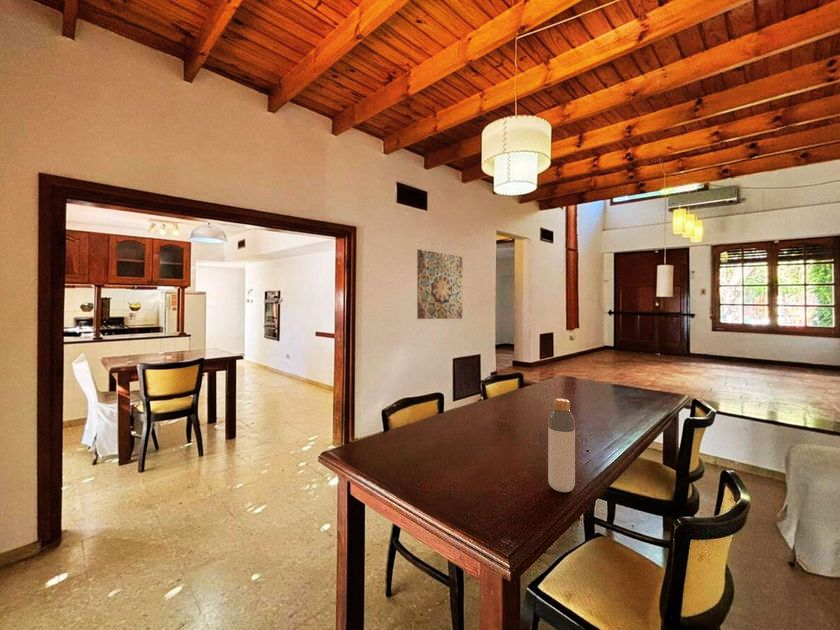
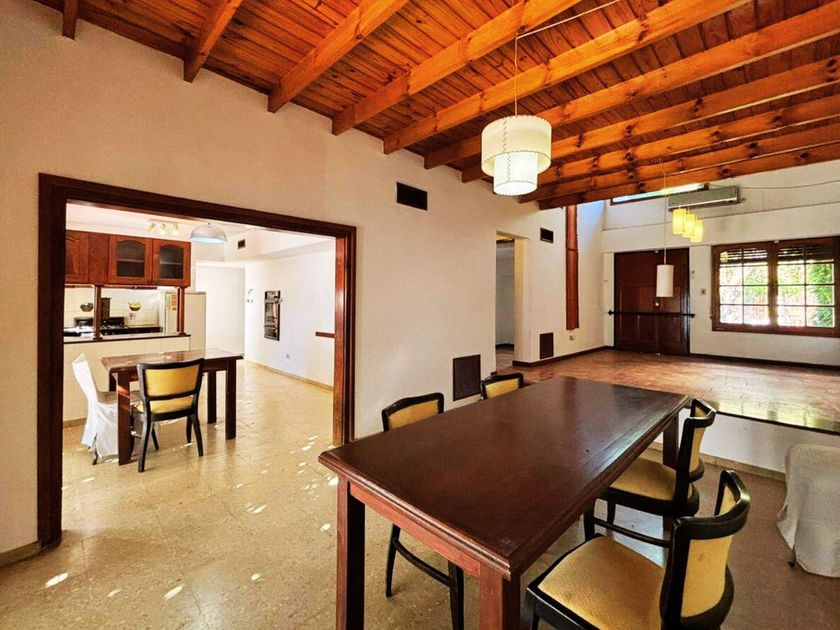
- bottle (561, 444)
- wall art (441, 286)
